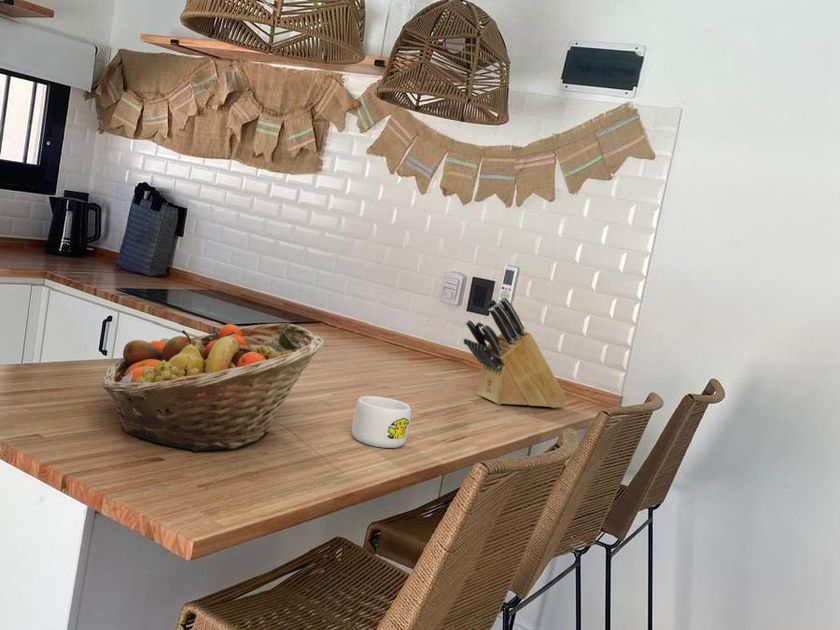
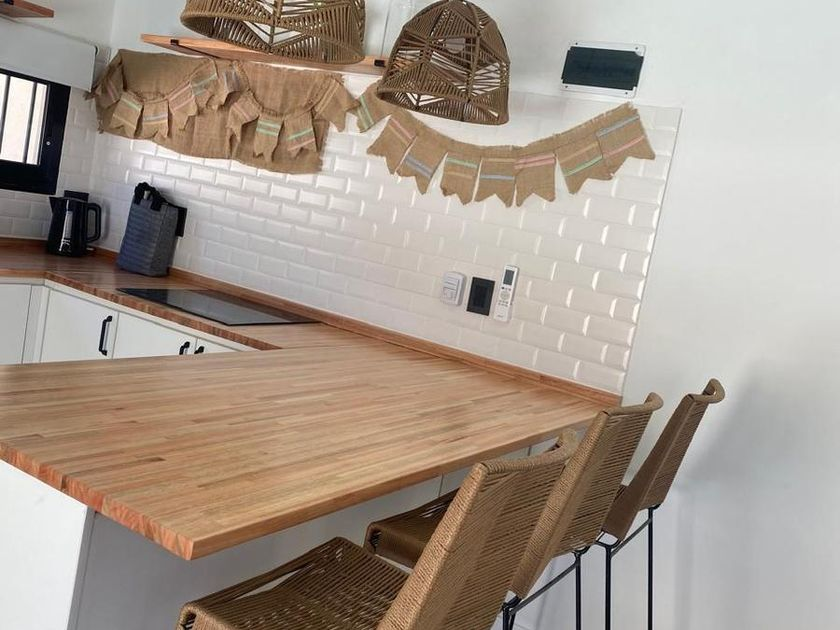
- knife block (518, 350)
- mug (382, 422)
- fruit basket (212, 374)
